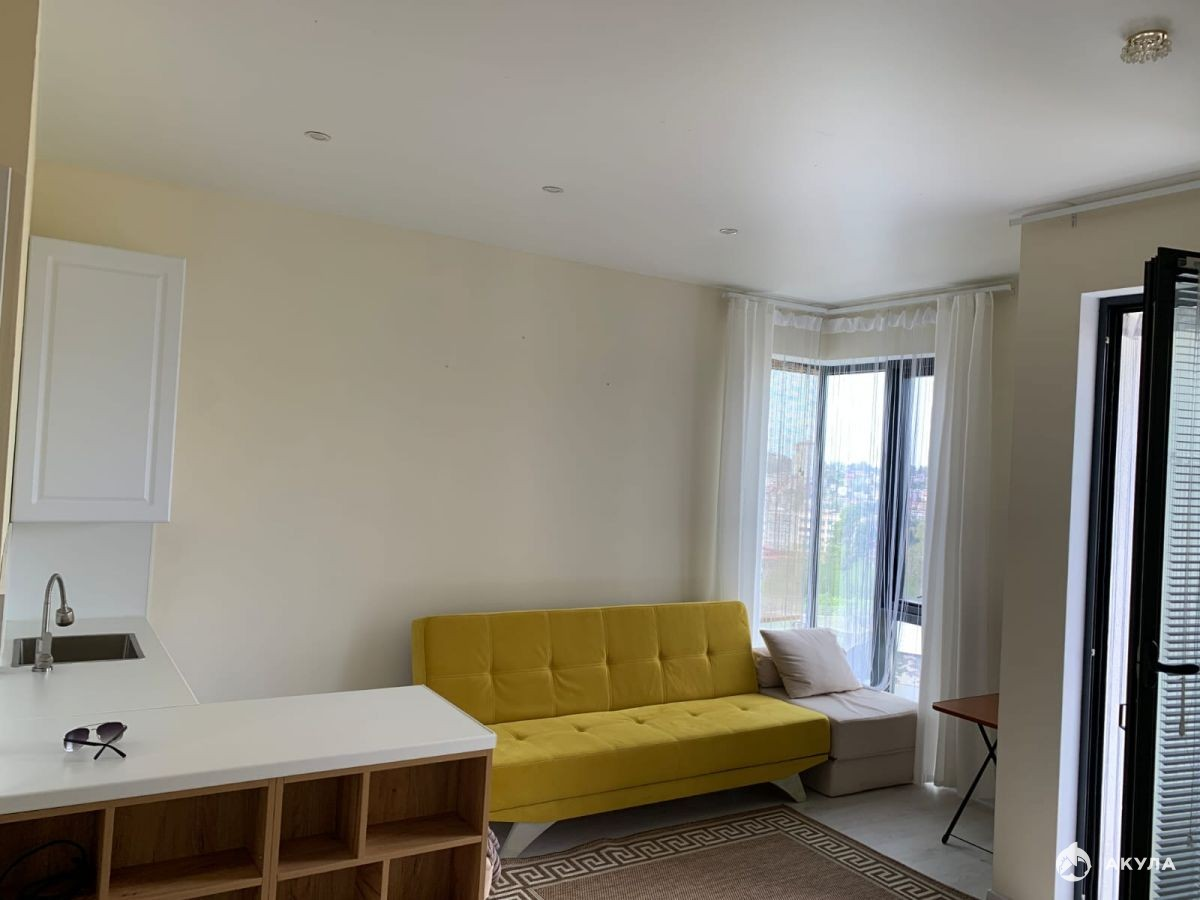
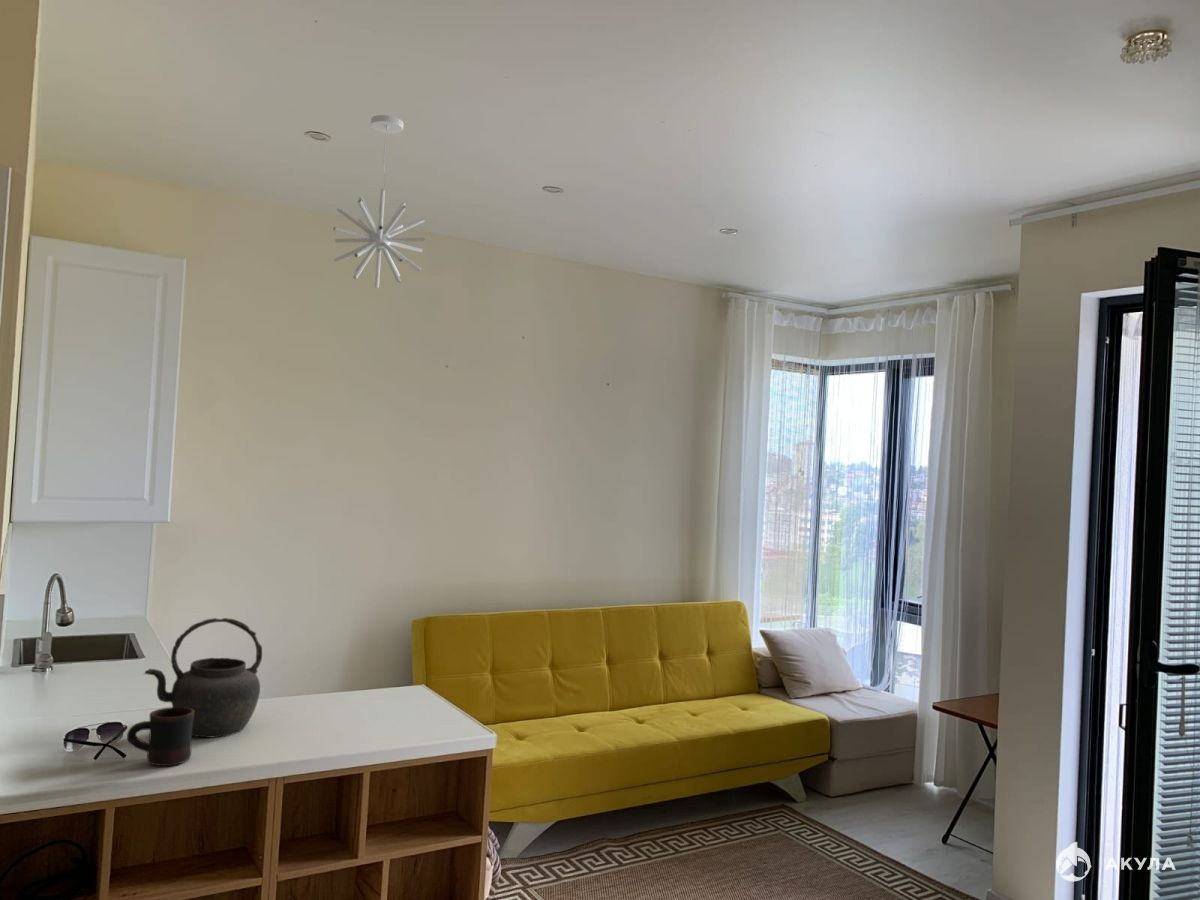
+ mug (160, 737)
+ kettle (205, 675)
+ pendant light (382, 202)
